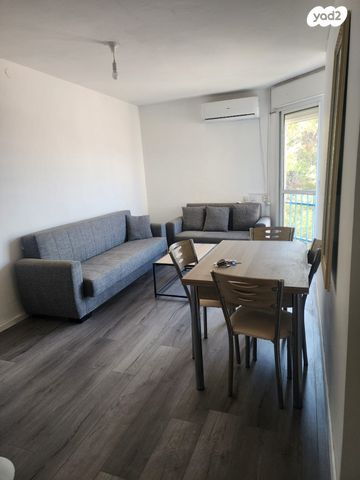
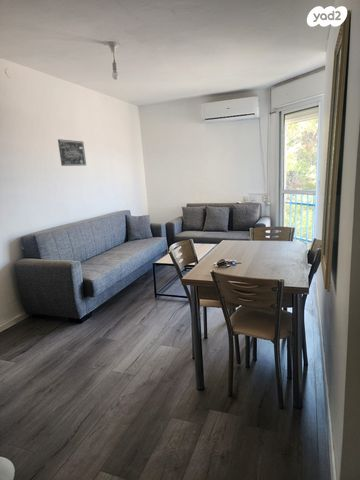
+ wall art (72, 153)
